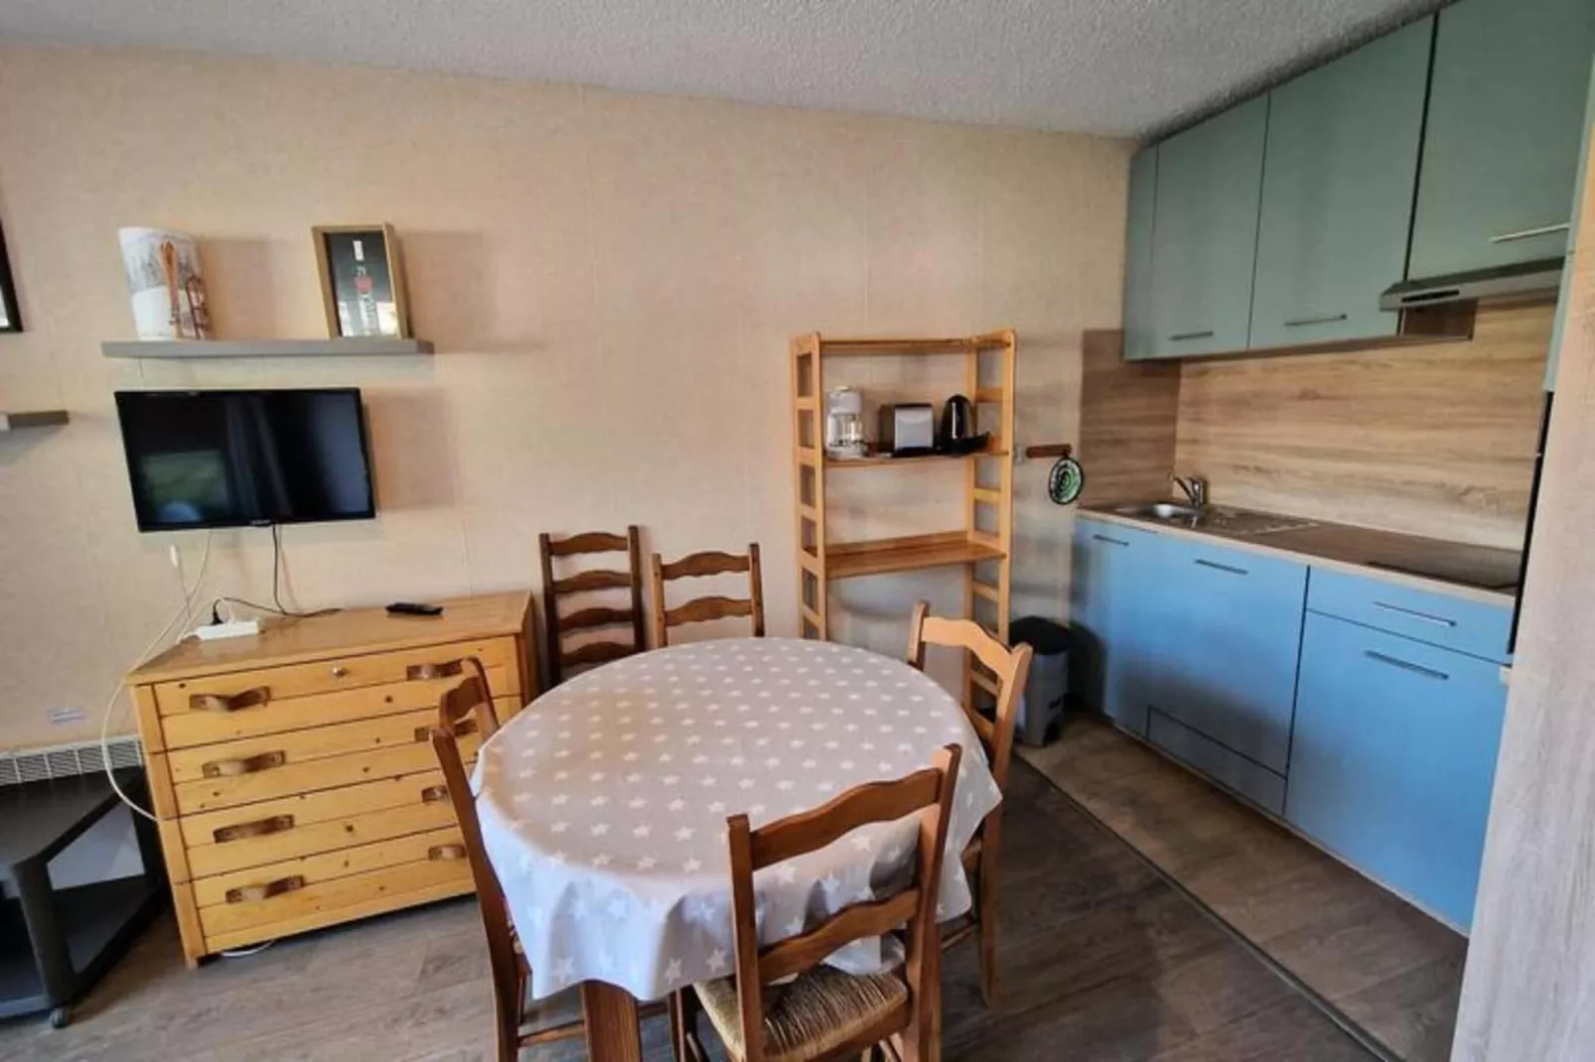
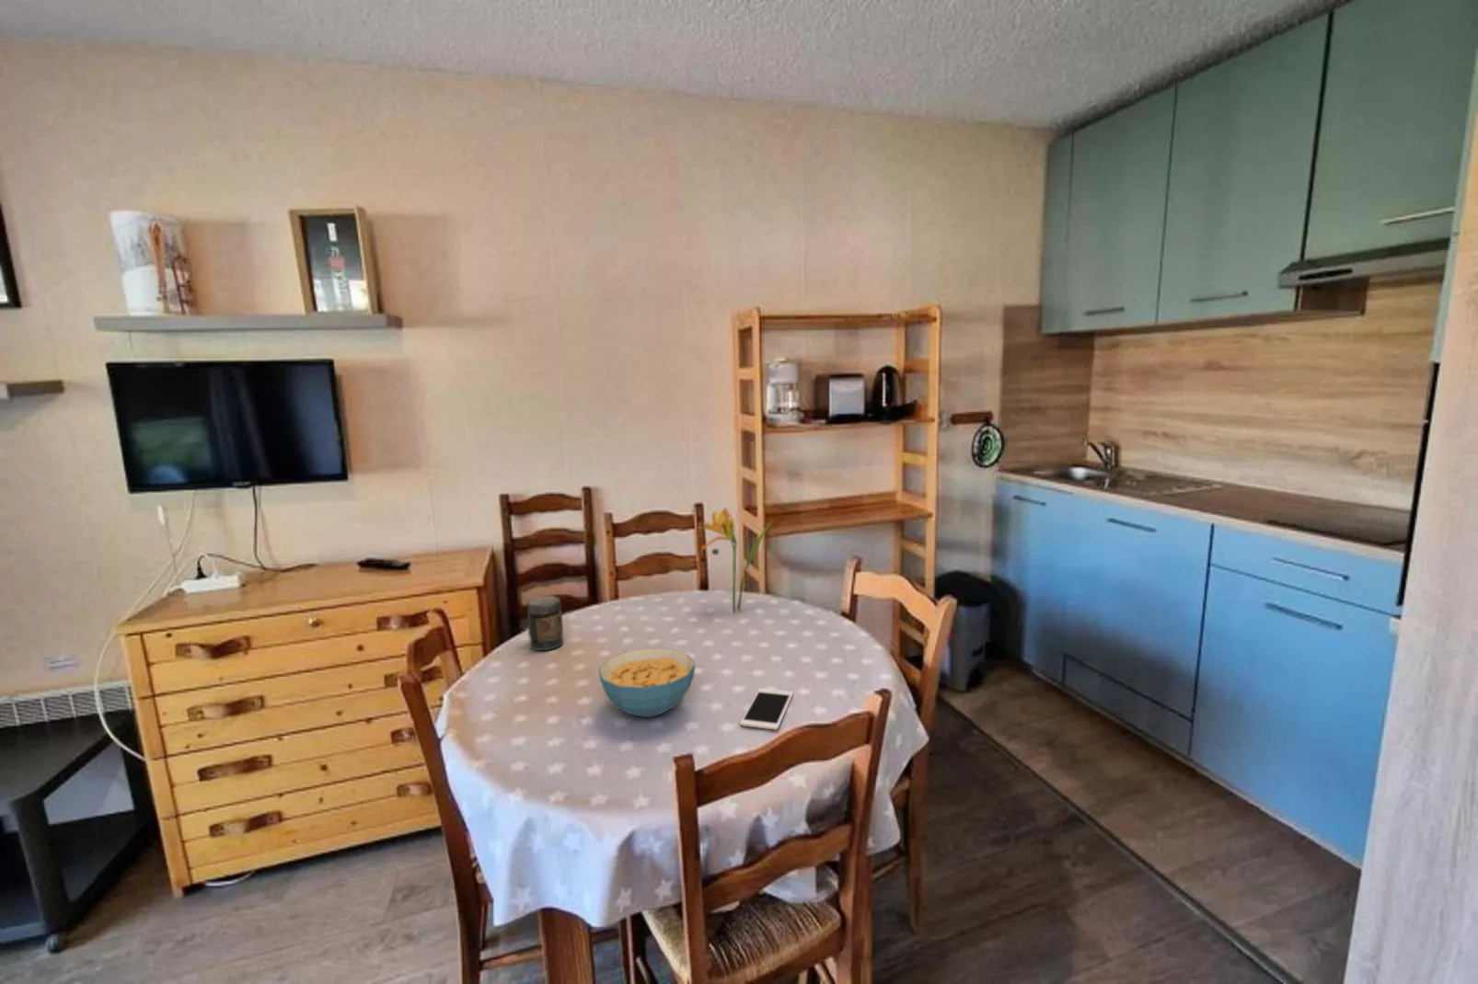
+ cell phone (767, 707)
+ cereal bowl (648, 687)
+ jar (545, 623)
+ flower (733, 559)
